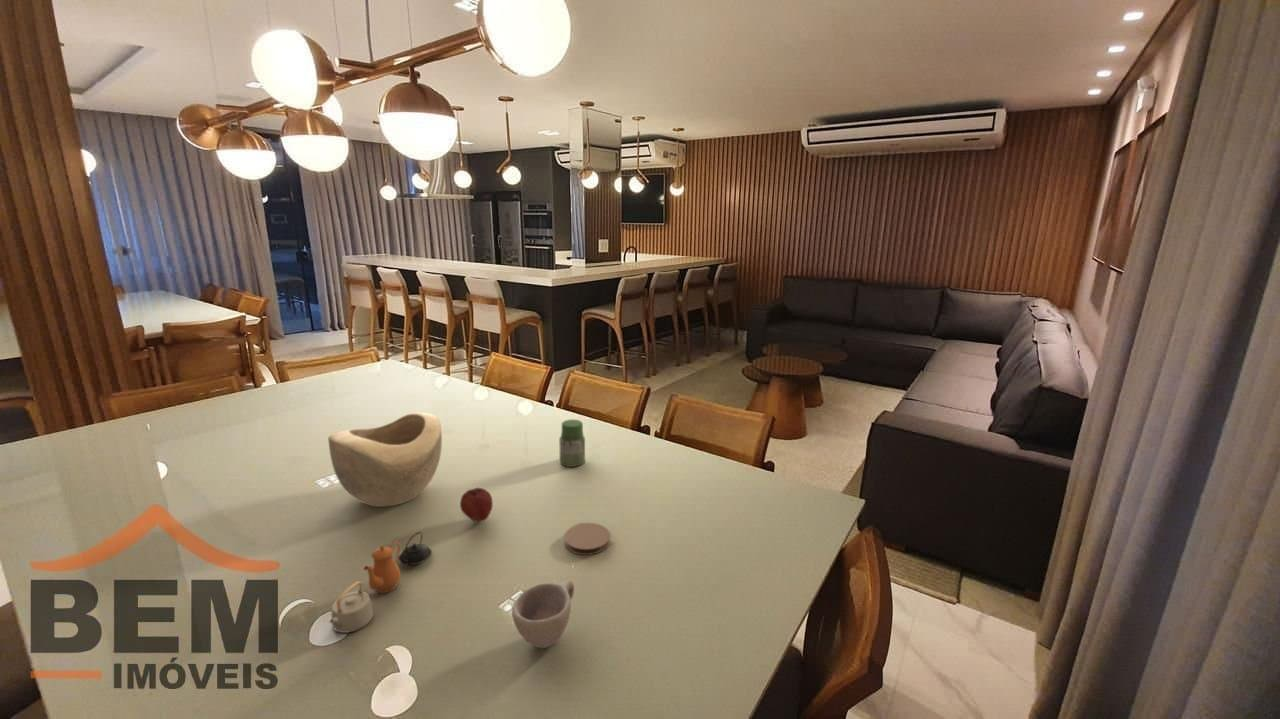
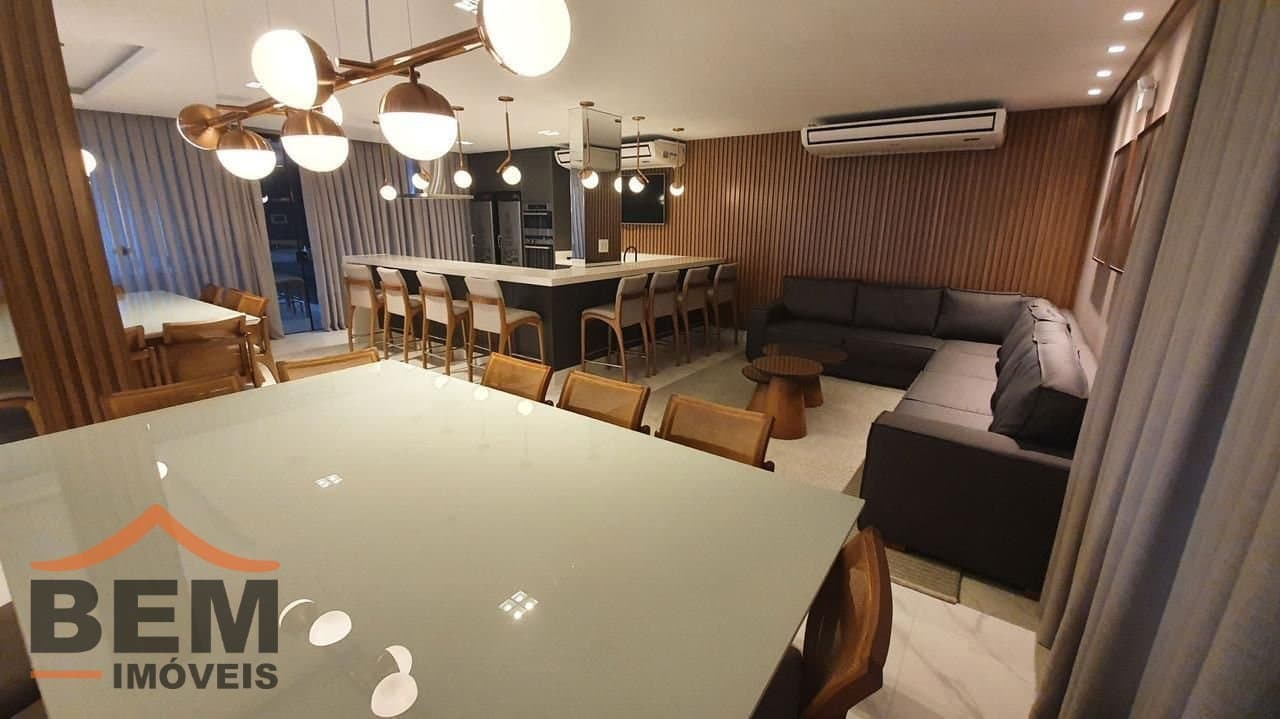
- coaster (587, 538)
- jar (572, 442)
- cup (548, 614)
- teapot (382, 568)
- fruit (476, 505)
- decorative bowl (389, 459)
